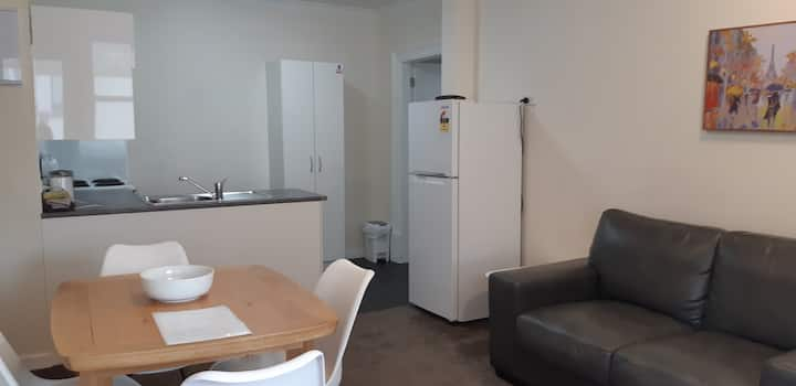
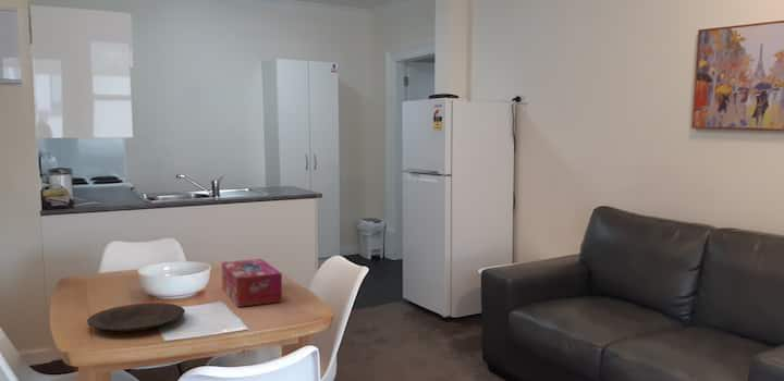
+ plate (137, 319)
+ tissue box (250, 281)
